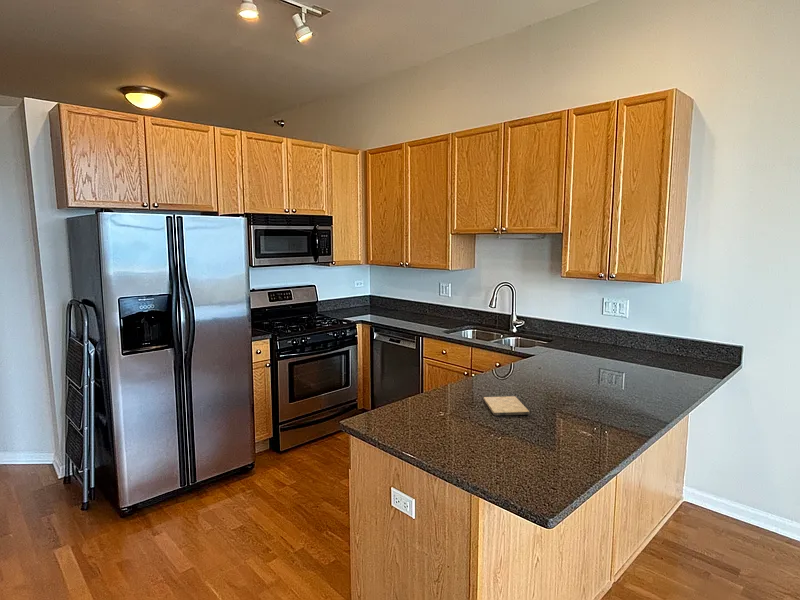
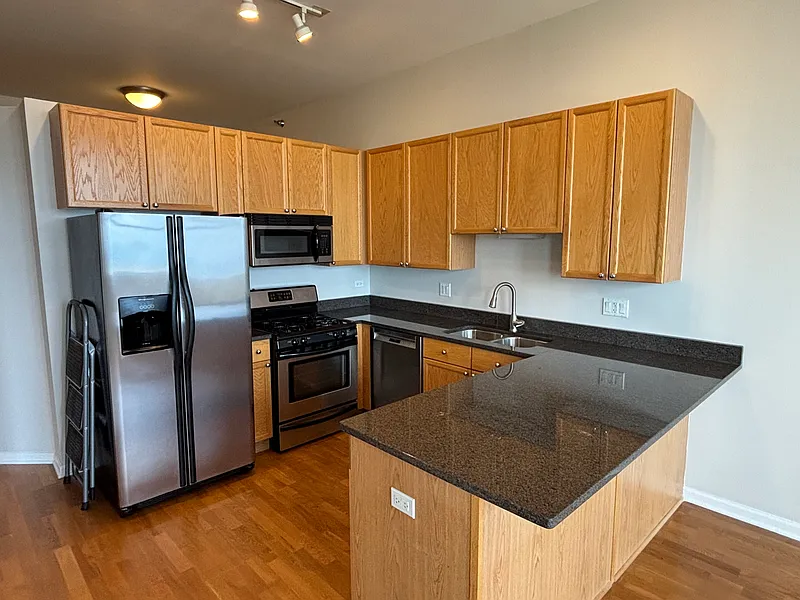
- cutting board (505, 405)
